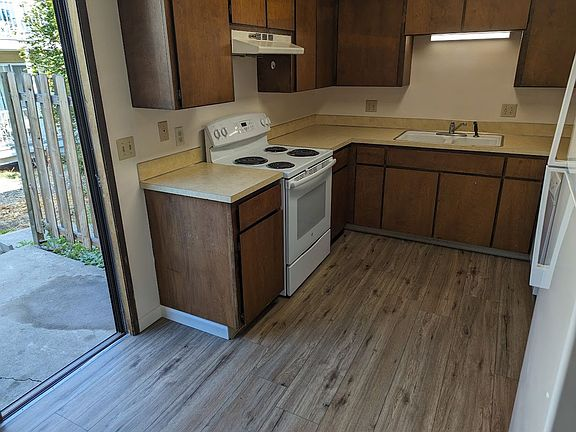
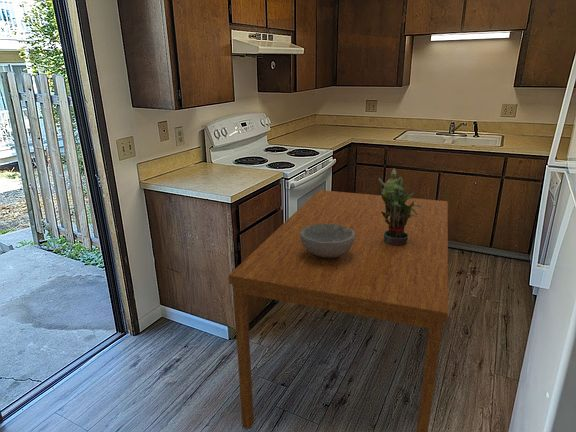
+ potted plant (397, 206)
+ dining table (357, 299)
+ bowl (327, 242)
